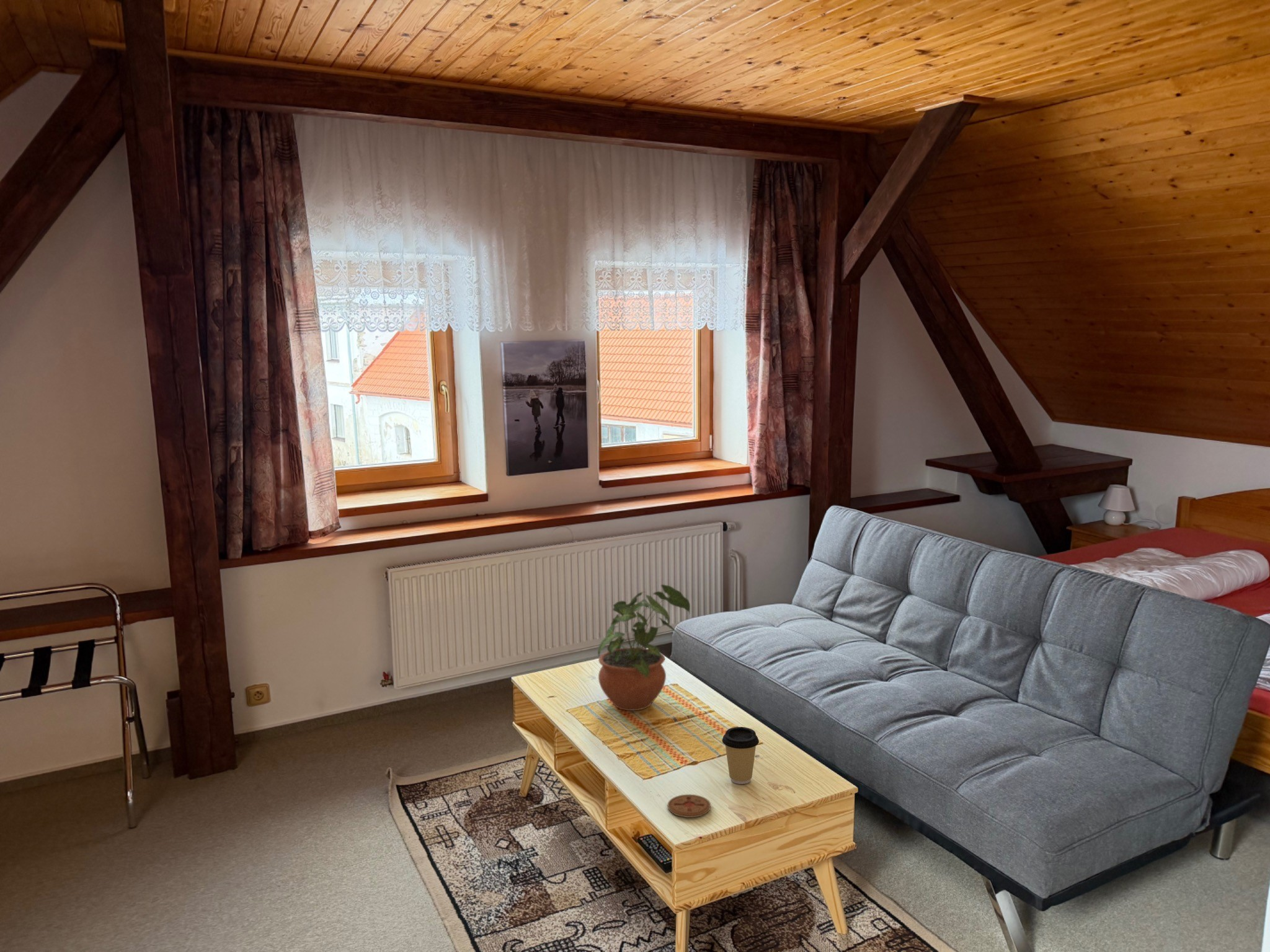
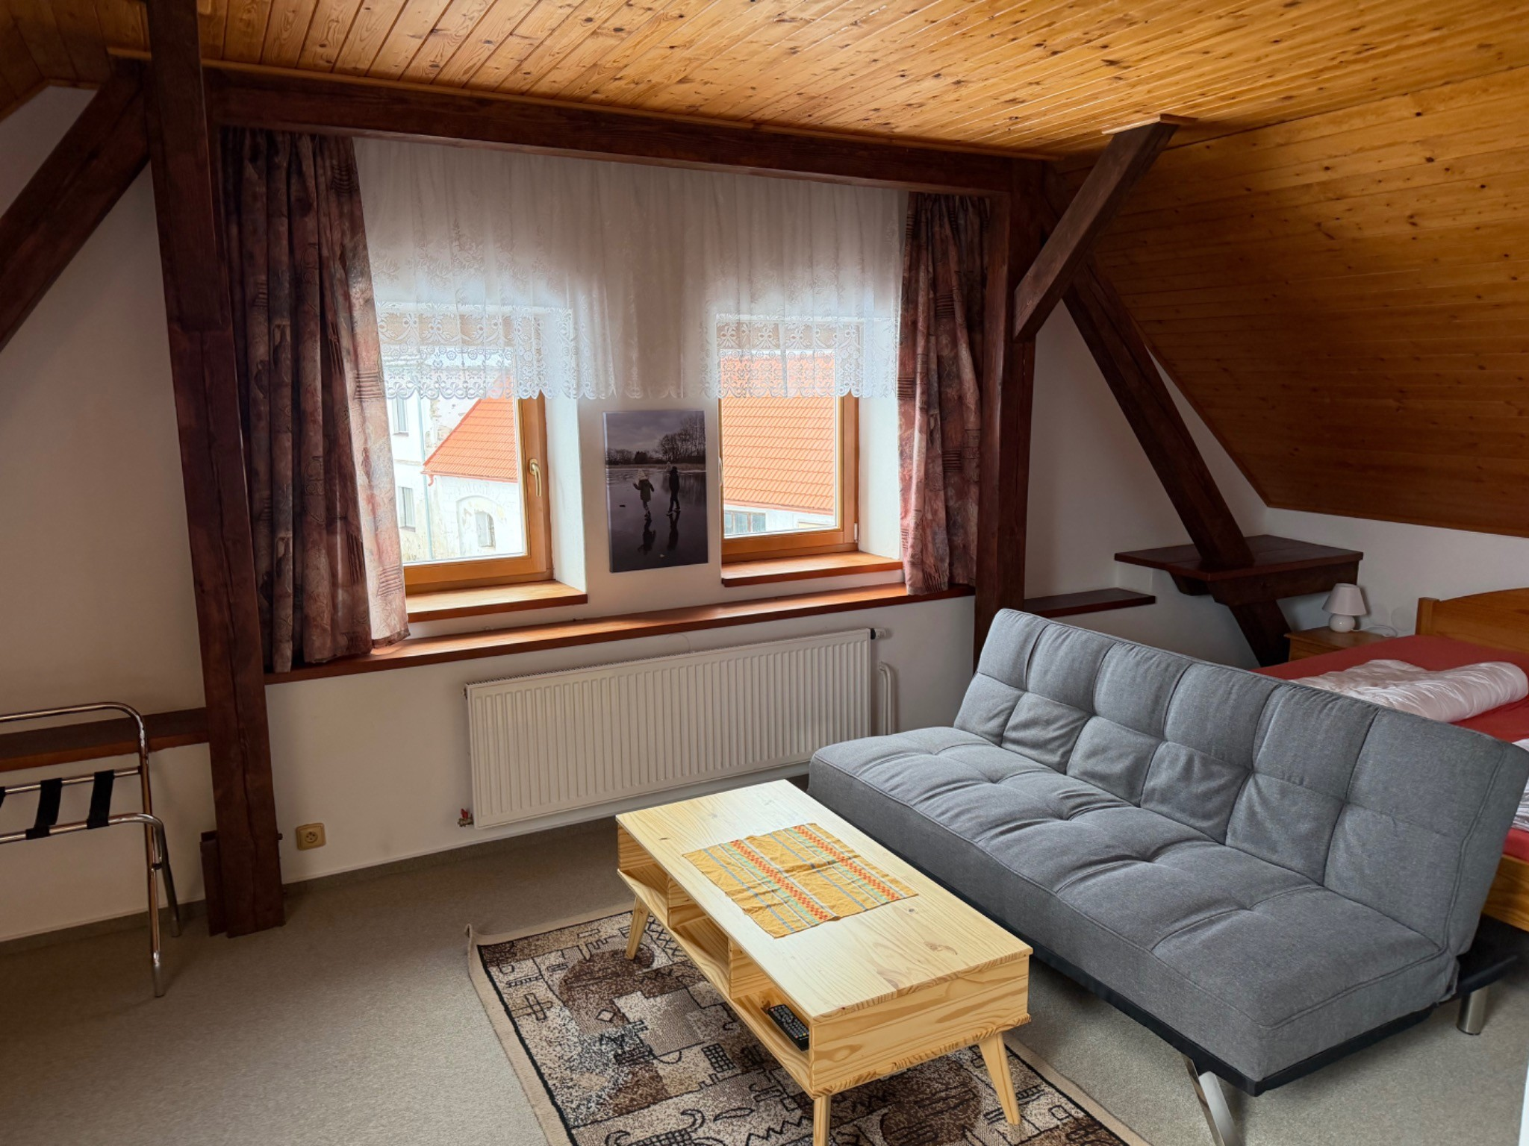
- coaster (689, 805)
- coffee cup (740, 756)
- potted plant (644, 643)
